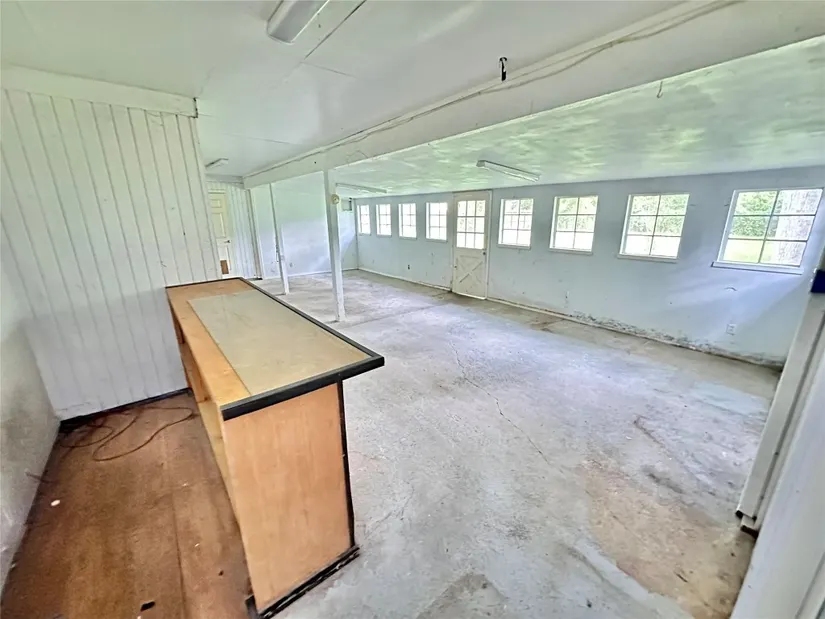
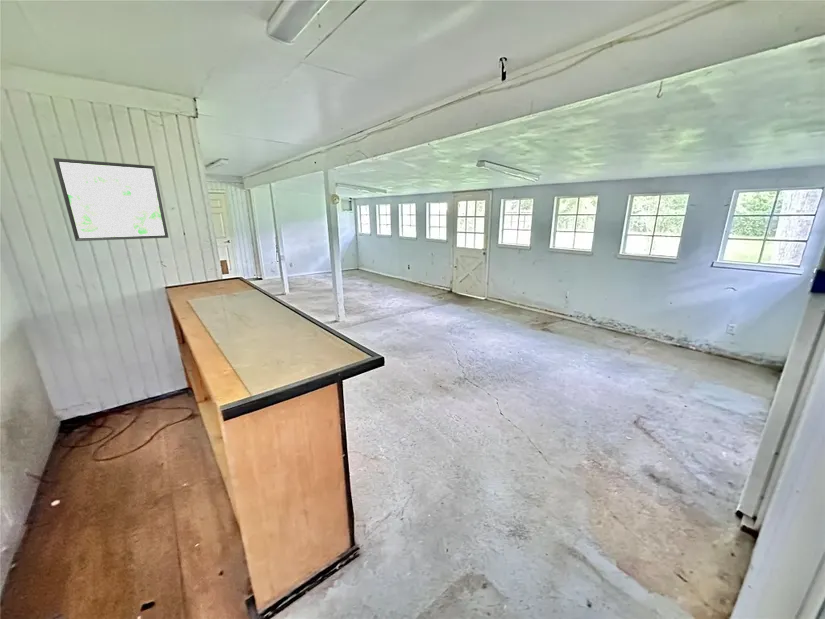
+ wall art (116, 202)
